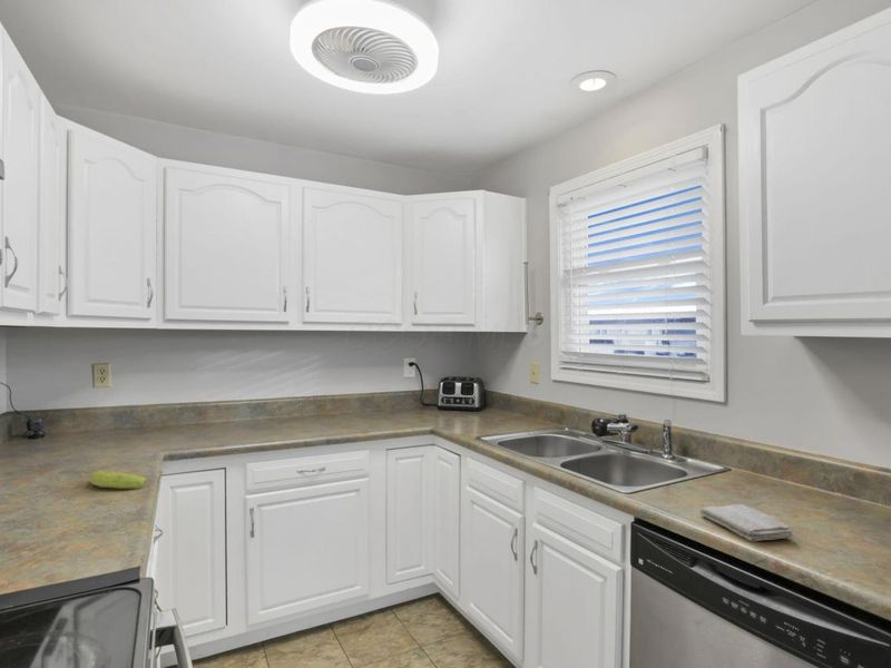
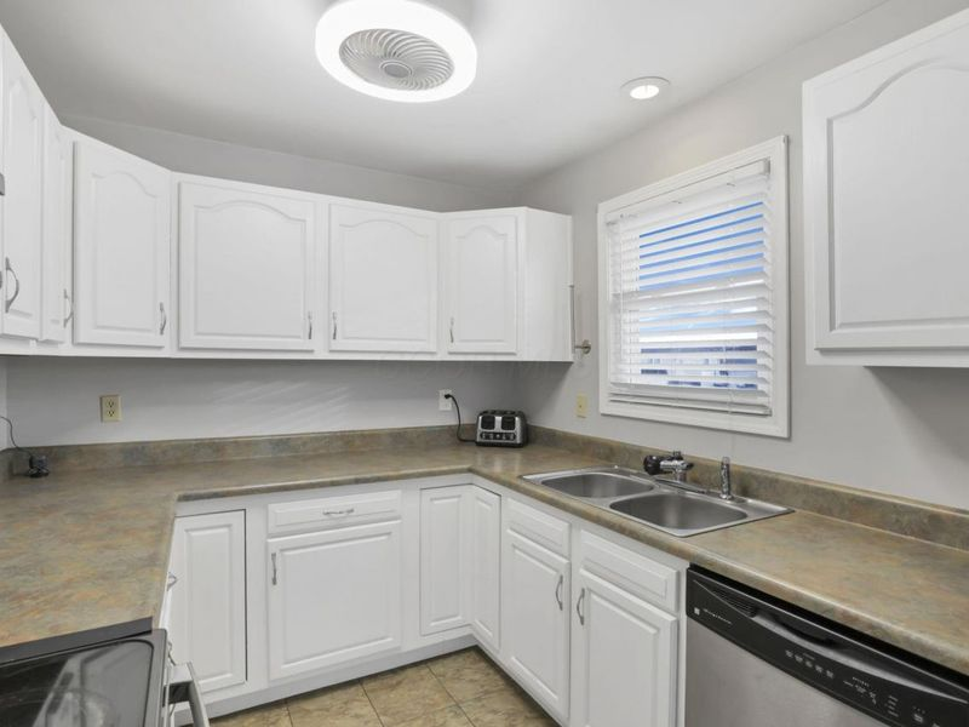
- fruit (120, 475)
- washcloth (744, 520)
